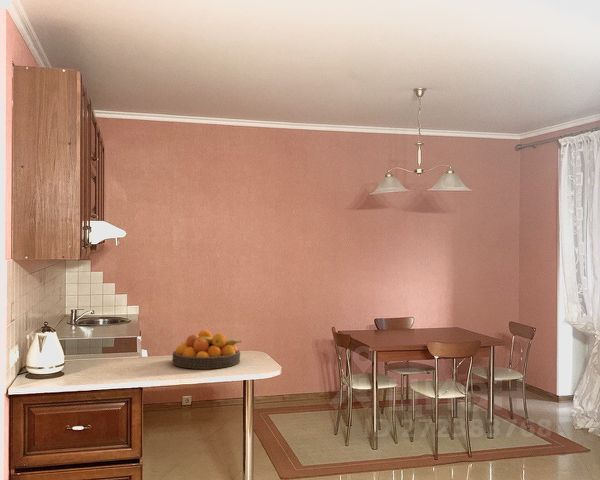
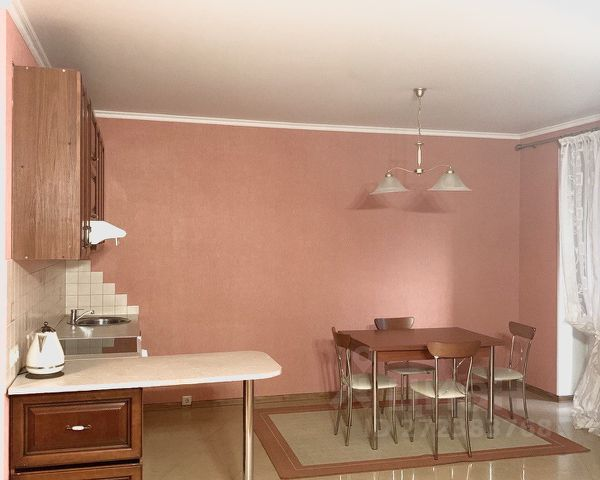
- fruit bowl (206, 347)
